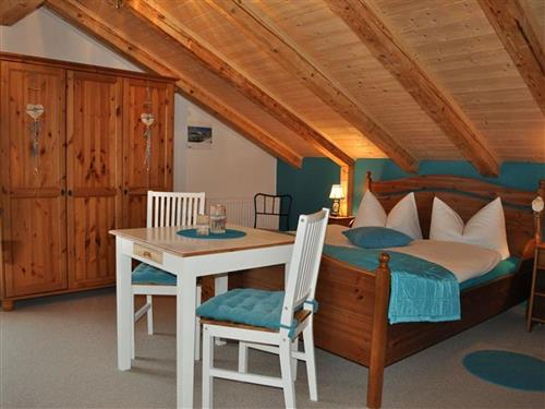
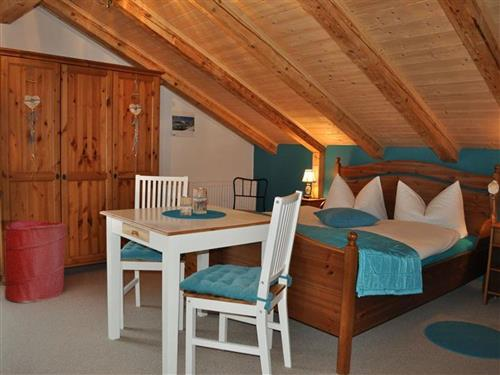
+ laundry hamper (36, 257)
